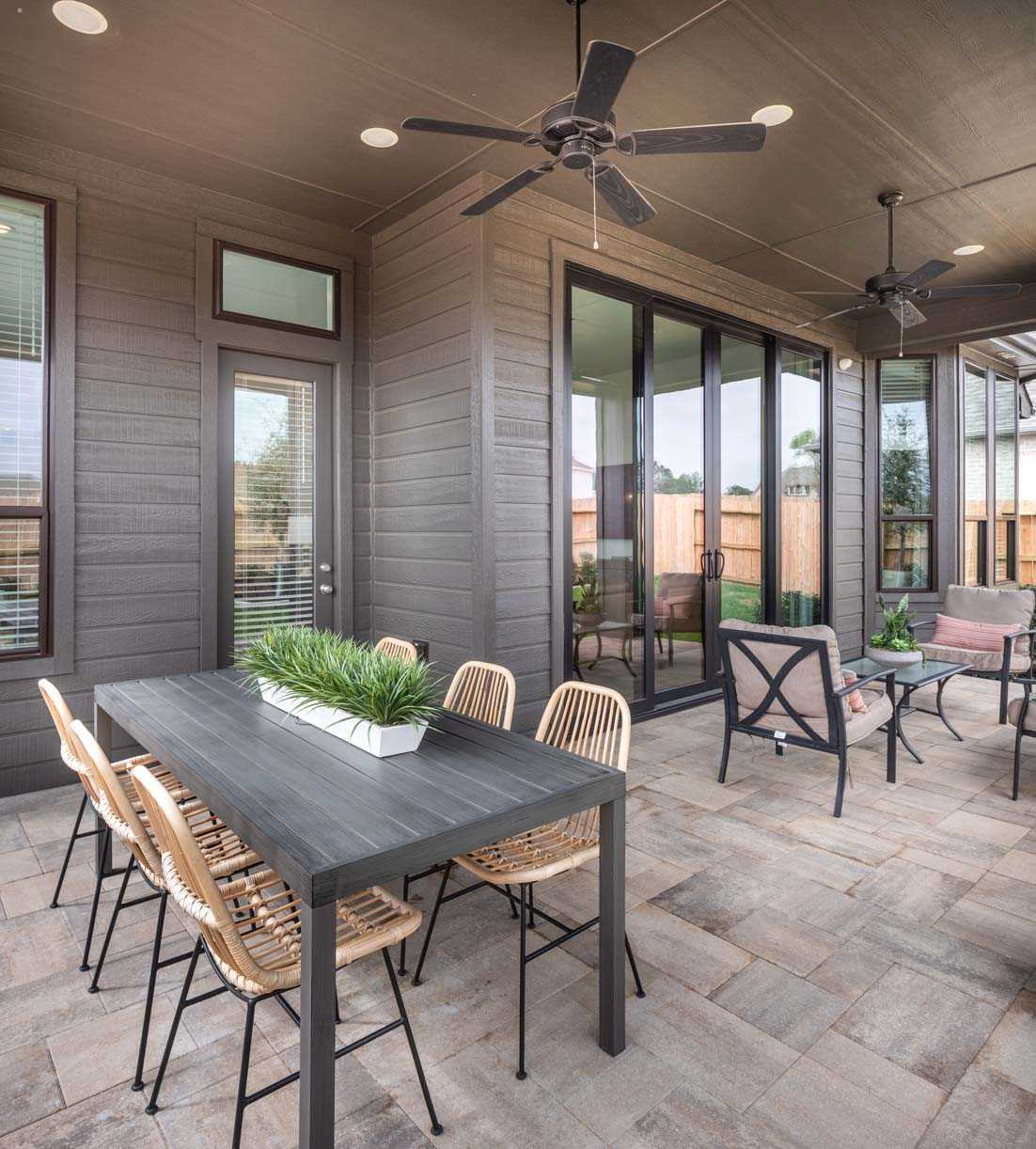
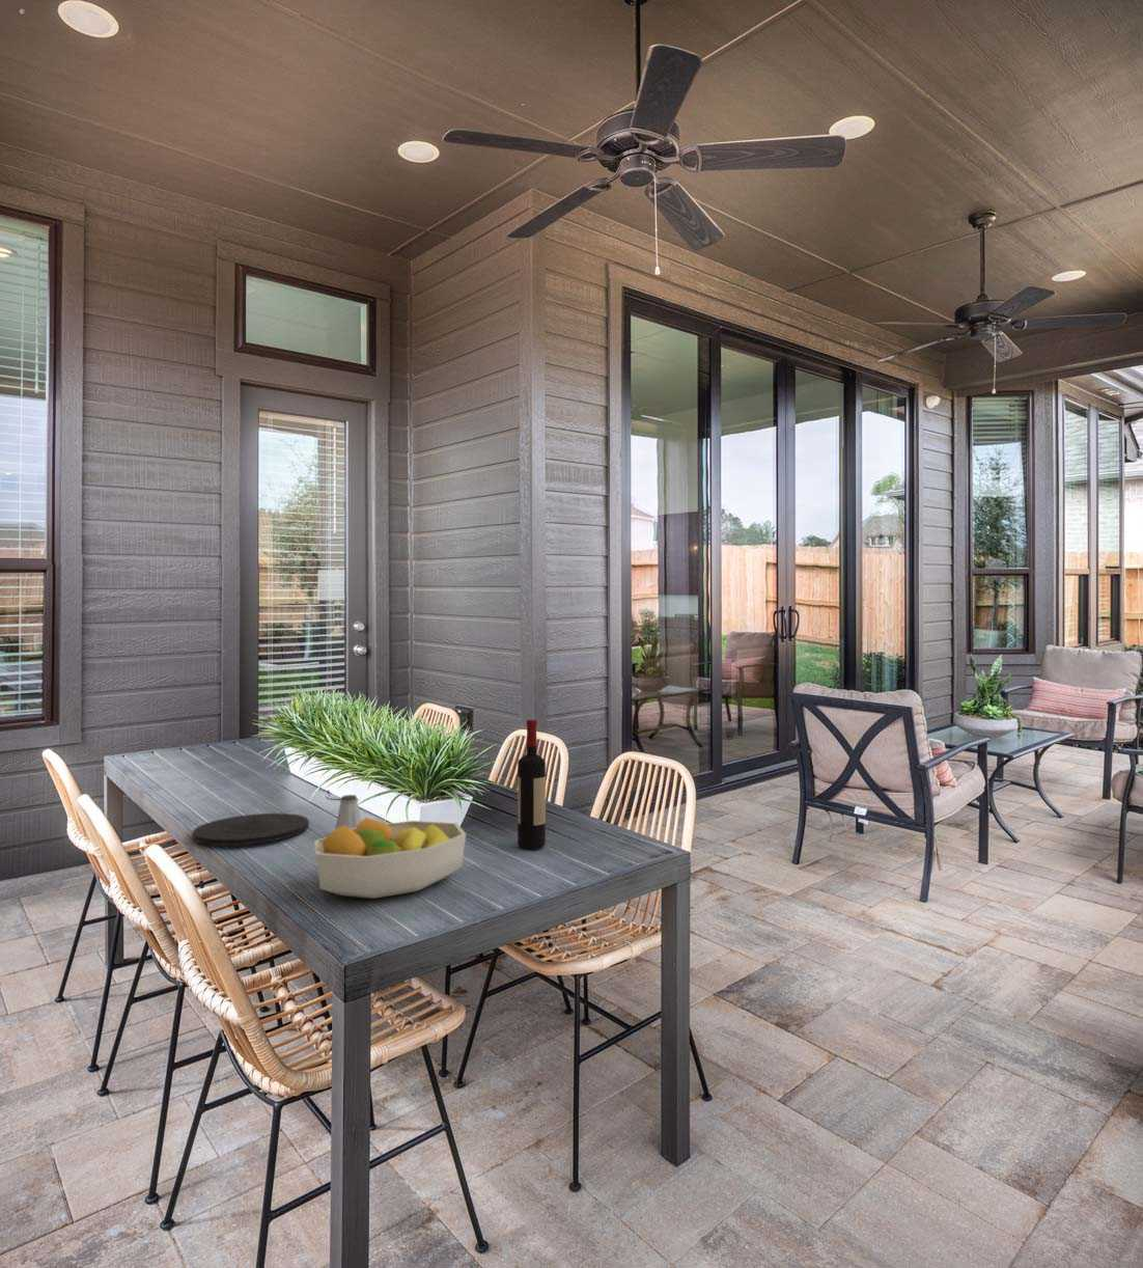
+ plate (252, 824)
+ saltshaker (349, 817)
+ fruit bowl (391, 849)
+ wine bottle (531, 782)
